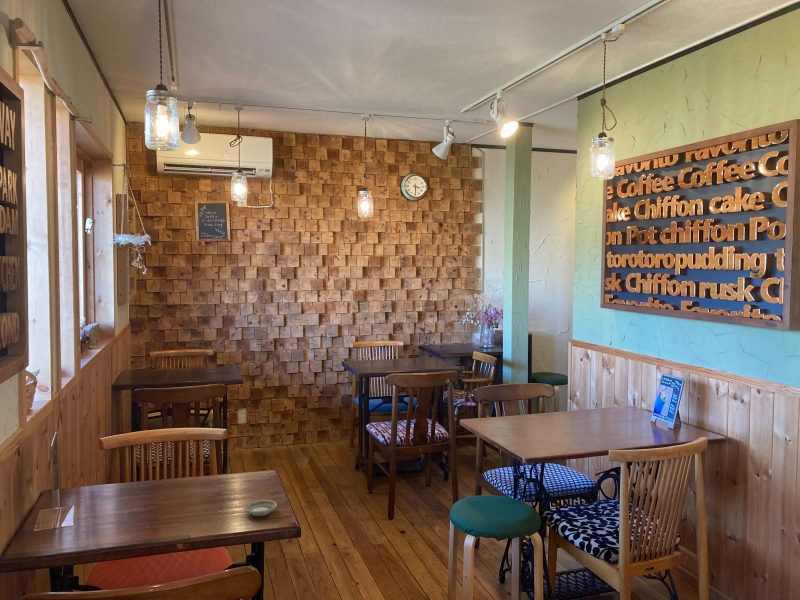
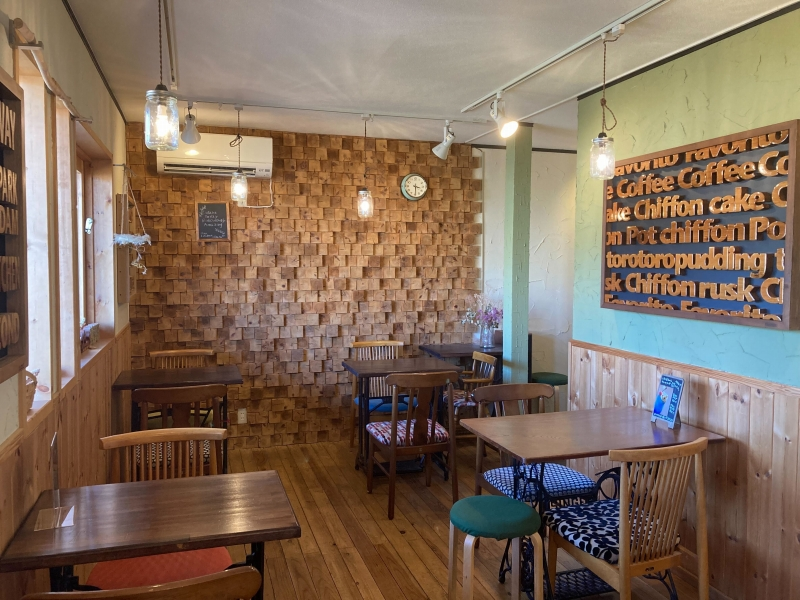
- saucer (260, 509)
